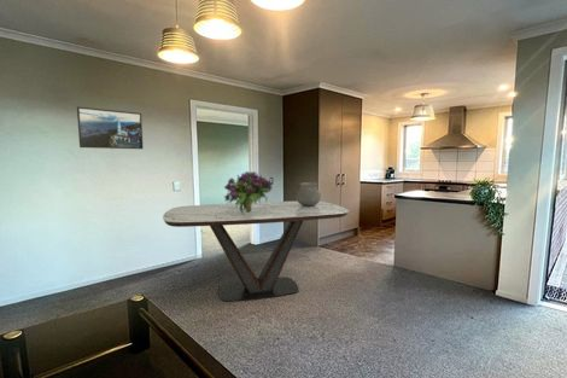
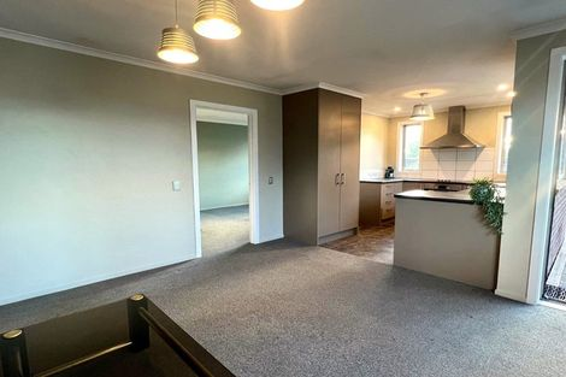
- dining table (270, 255)
- bouquet (247, 192)
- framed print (112, 129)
- ceramic pot (308, 193)
